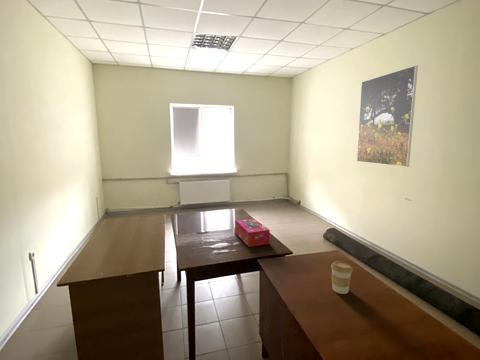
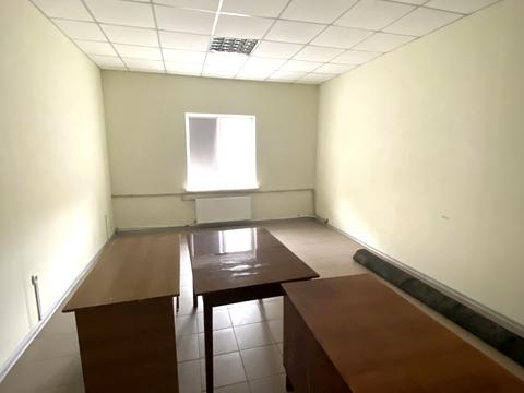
- tissue box (251, 231)
- coffee cup (341, 276)
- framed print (383, 120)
